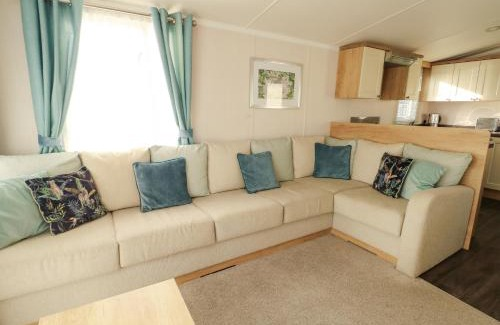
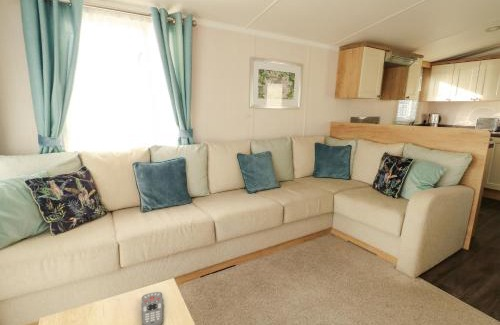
+ remote control (152, 309)
